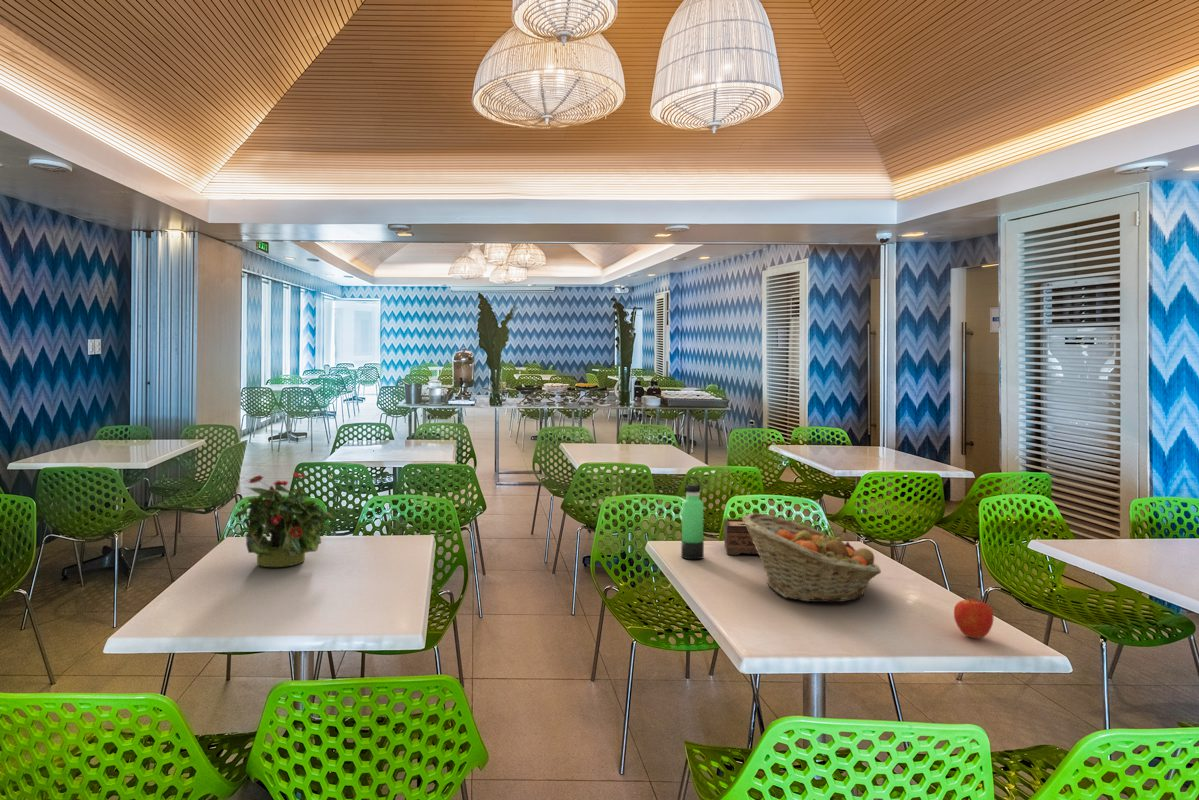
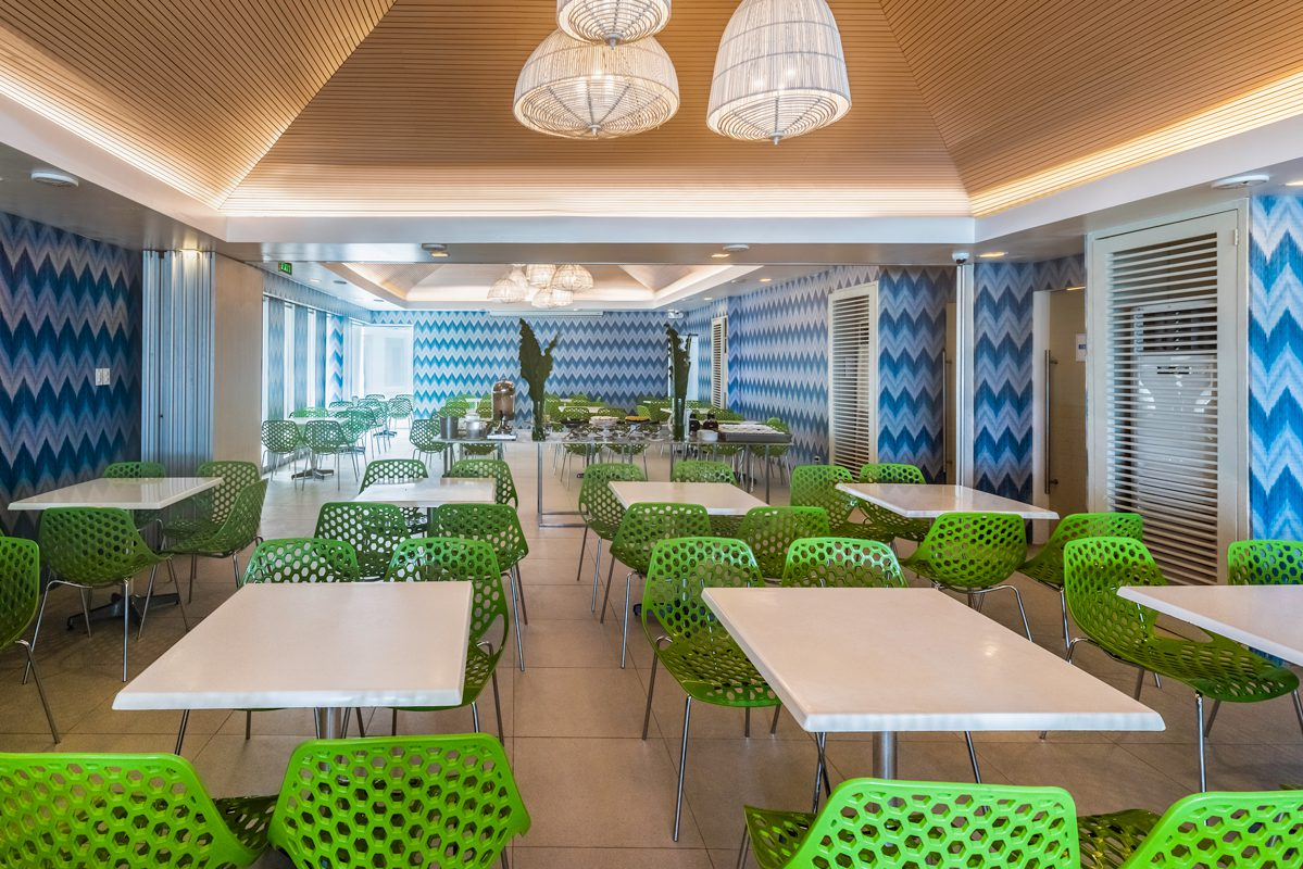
- potted plant (289, 518)
- fruit basket (808, 553)
- apple (973, 617)
- tissue box (752, 539)
- thermos bottle (692, 516)
